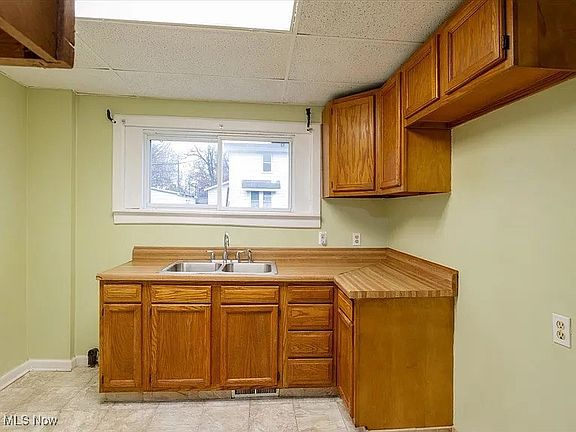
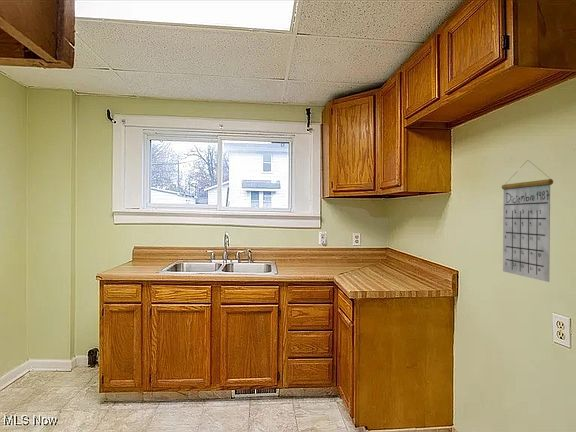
+ calendar (525, 218)
